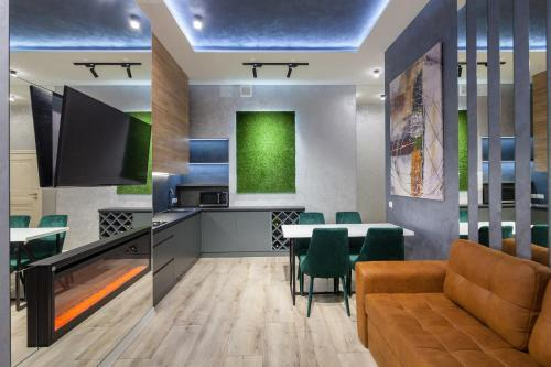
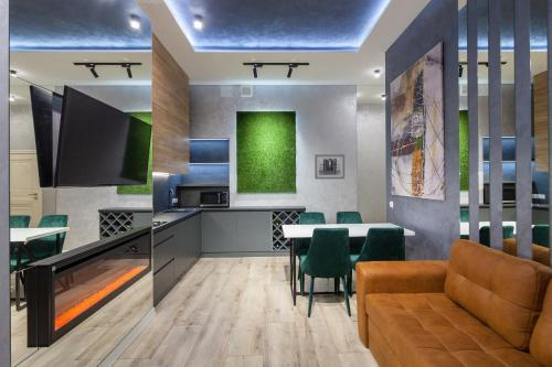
+ wall art (329, 166)
